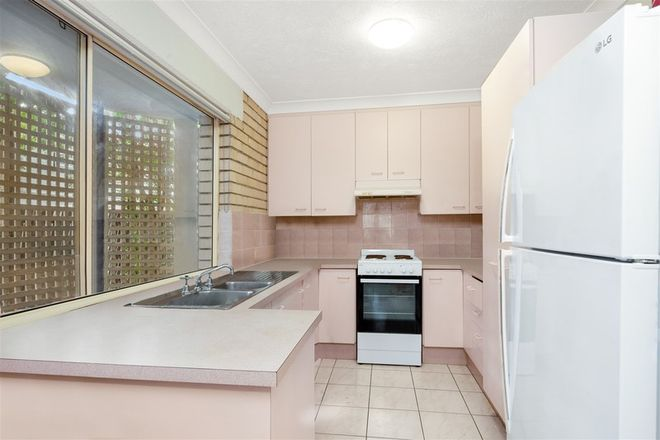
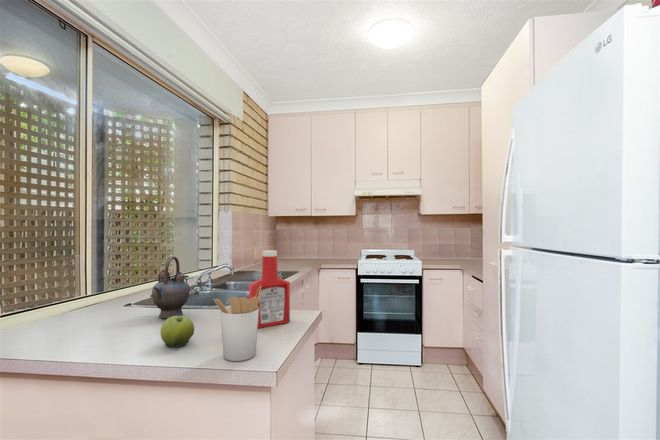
+ utensil holder (241, 323)
+ soap bottle (269, 287)
+ fruit (177, 330)
+ teapot (168, 286)
